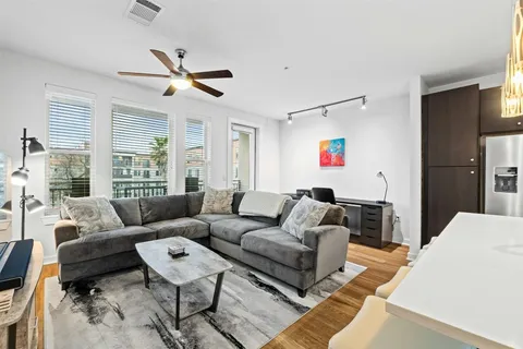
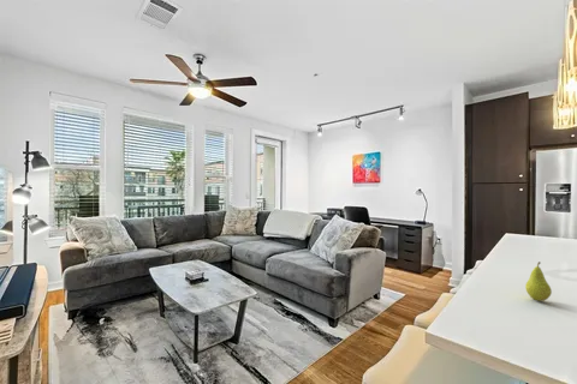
+ fruit (537, 280)
